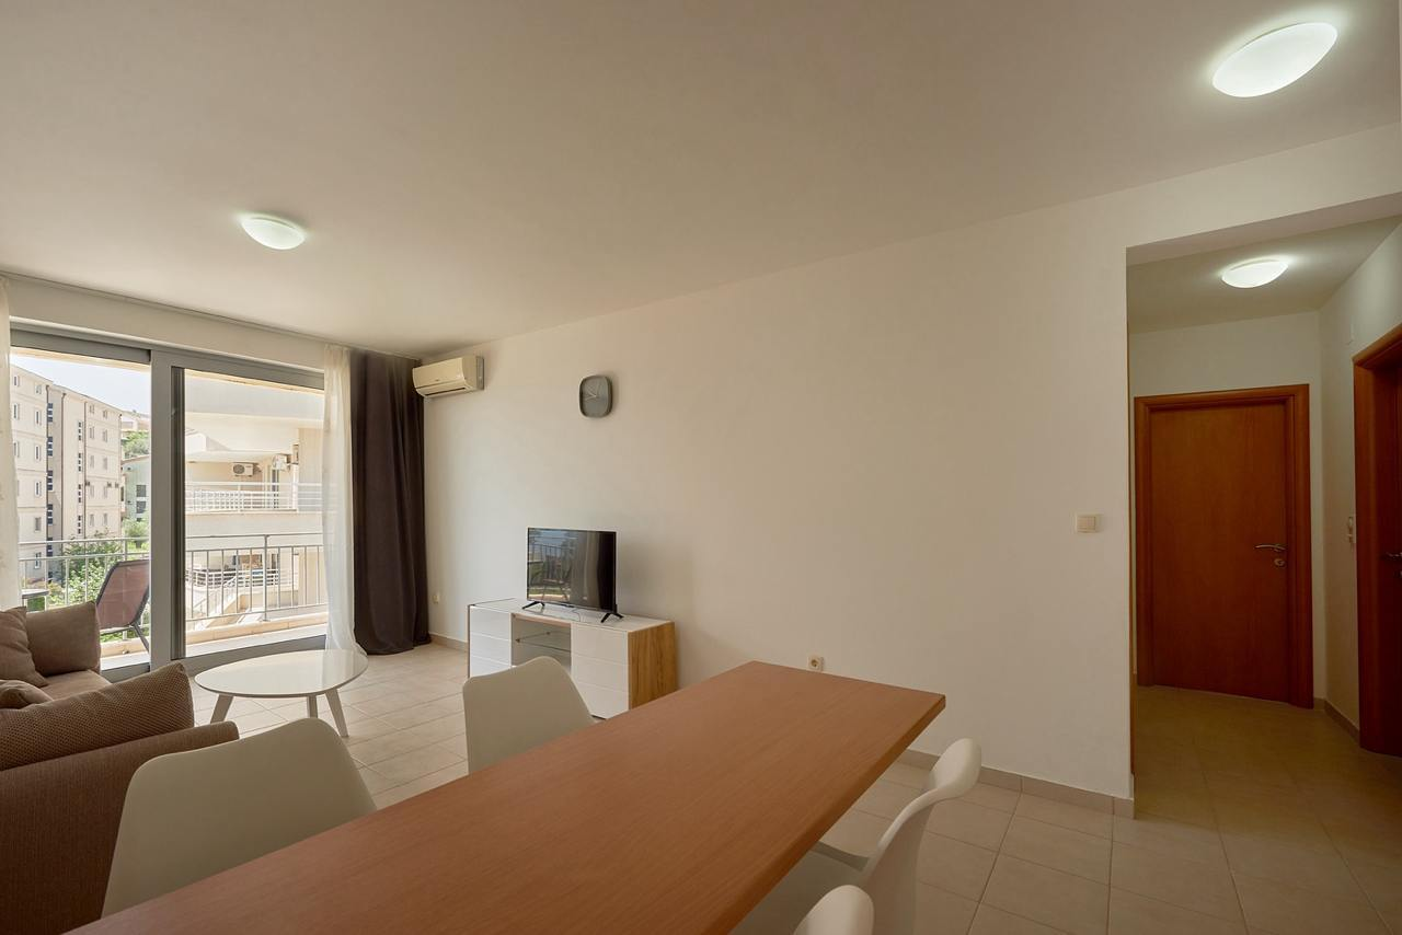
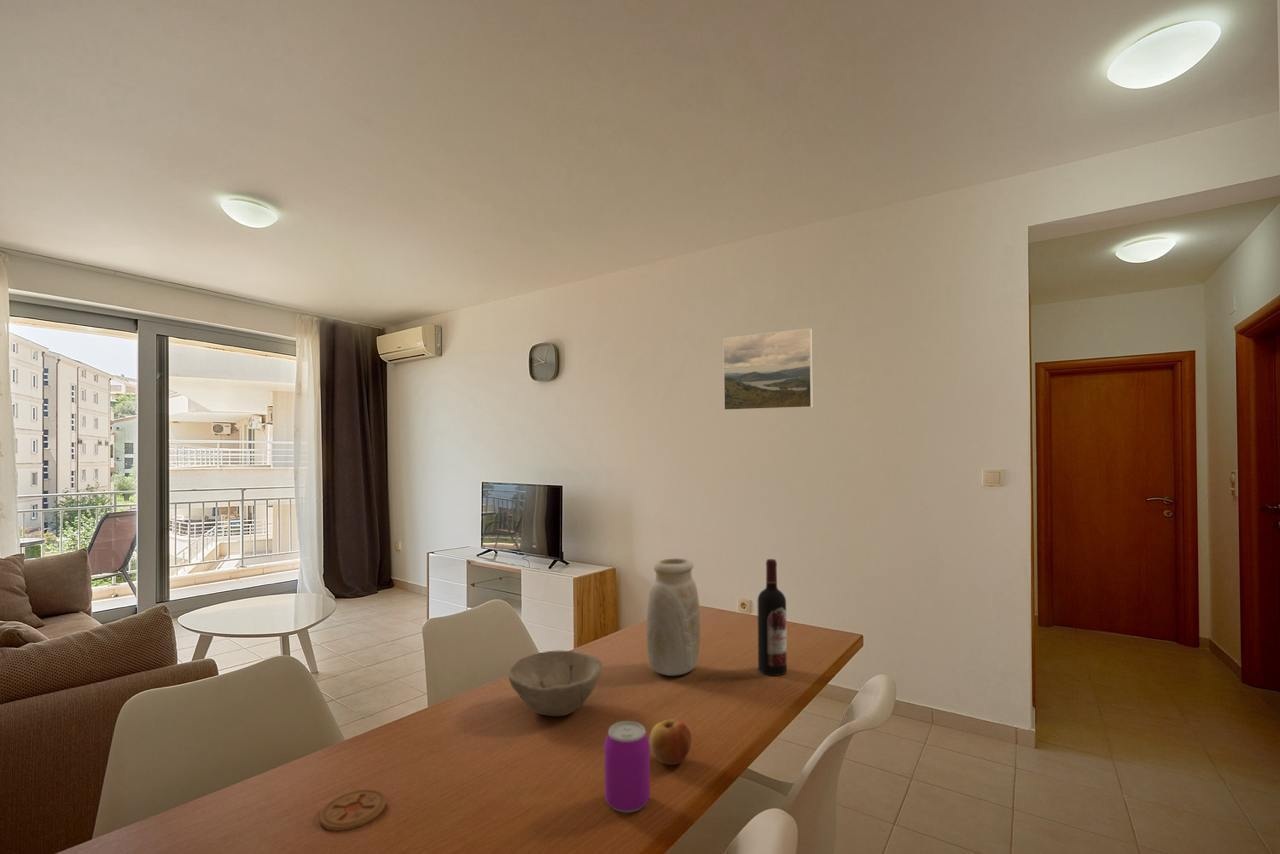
+ coaster (353, 809)
+ wine bottle (771, 615)
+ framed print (766, 371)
+ apple (670, 739)
+ bowl (555, 687)
+ beverage can (627, 765)
+ vase (673, 615)
